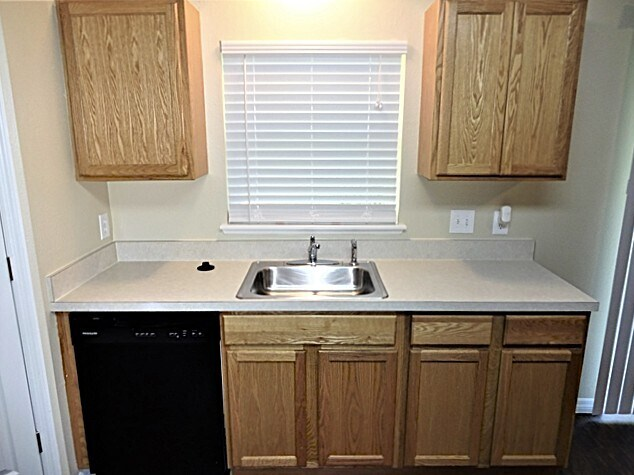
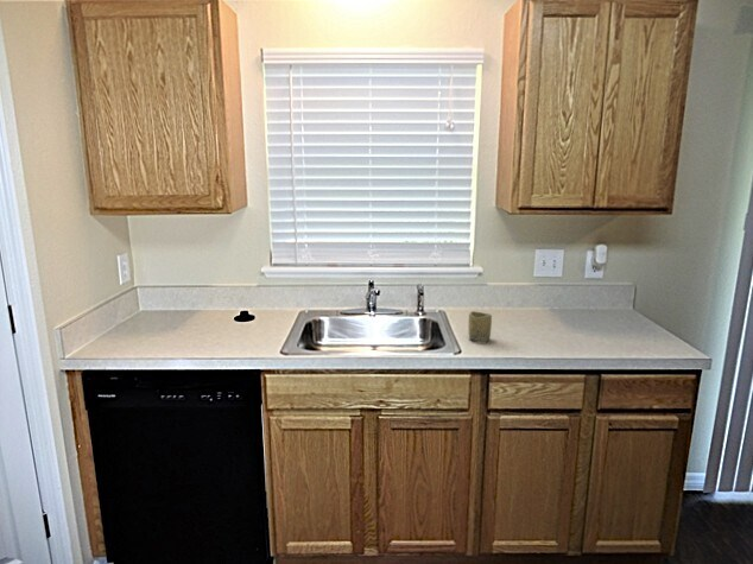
+ cup (479, 325)
